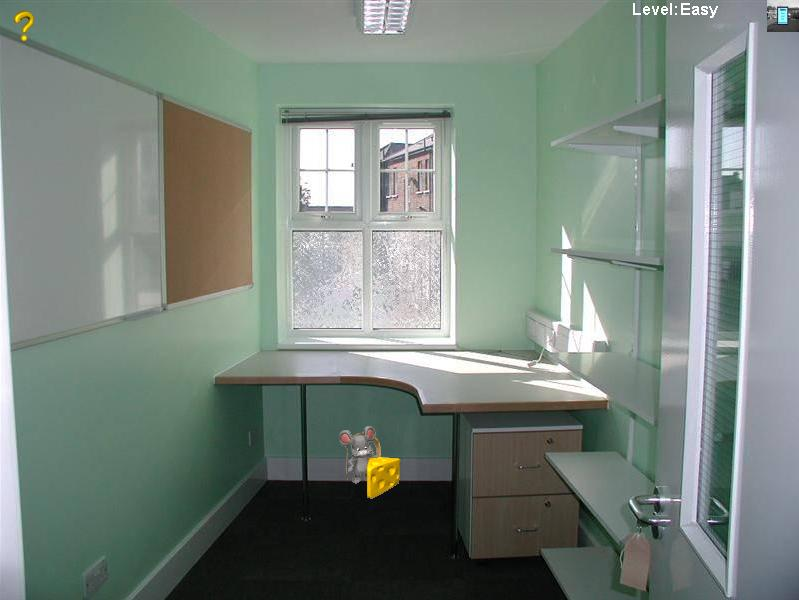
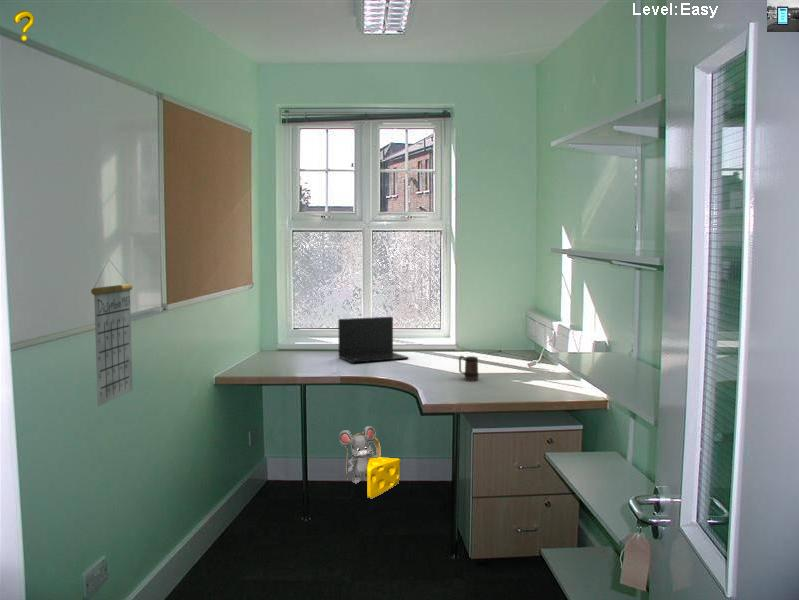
+ mug (468, 368)
+ laptop (373, 338)
+ calendar (113, 328)
